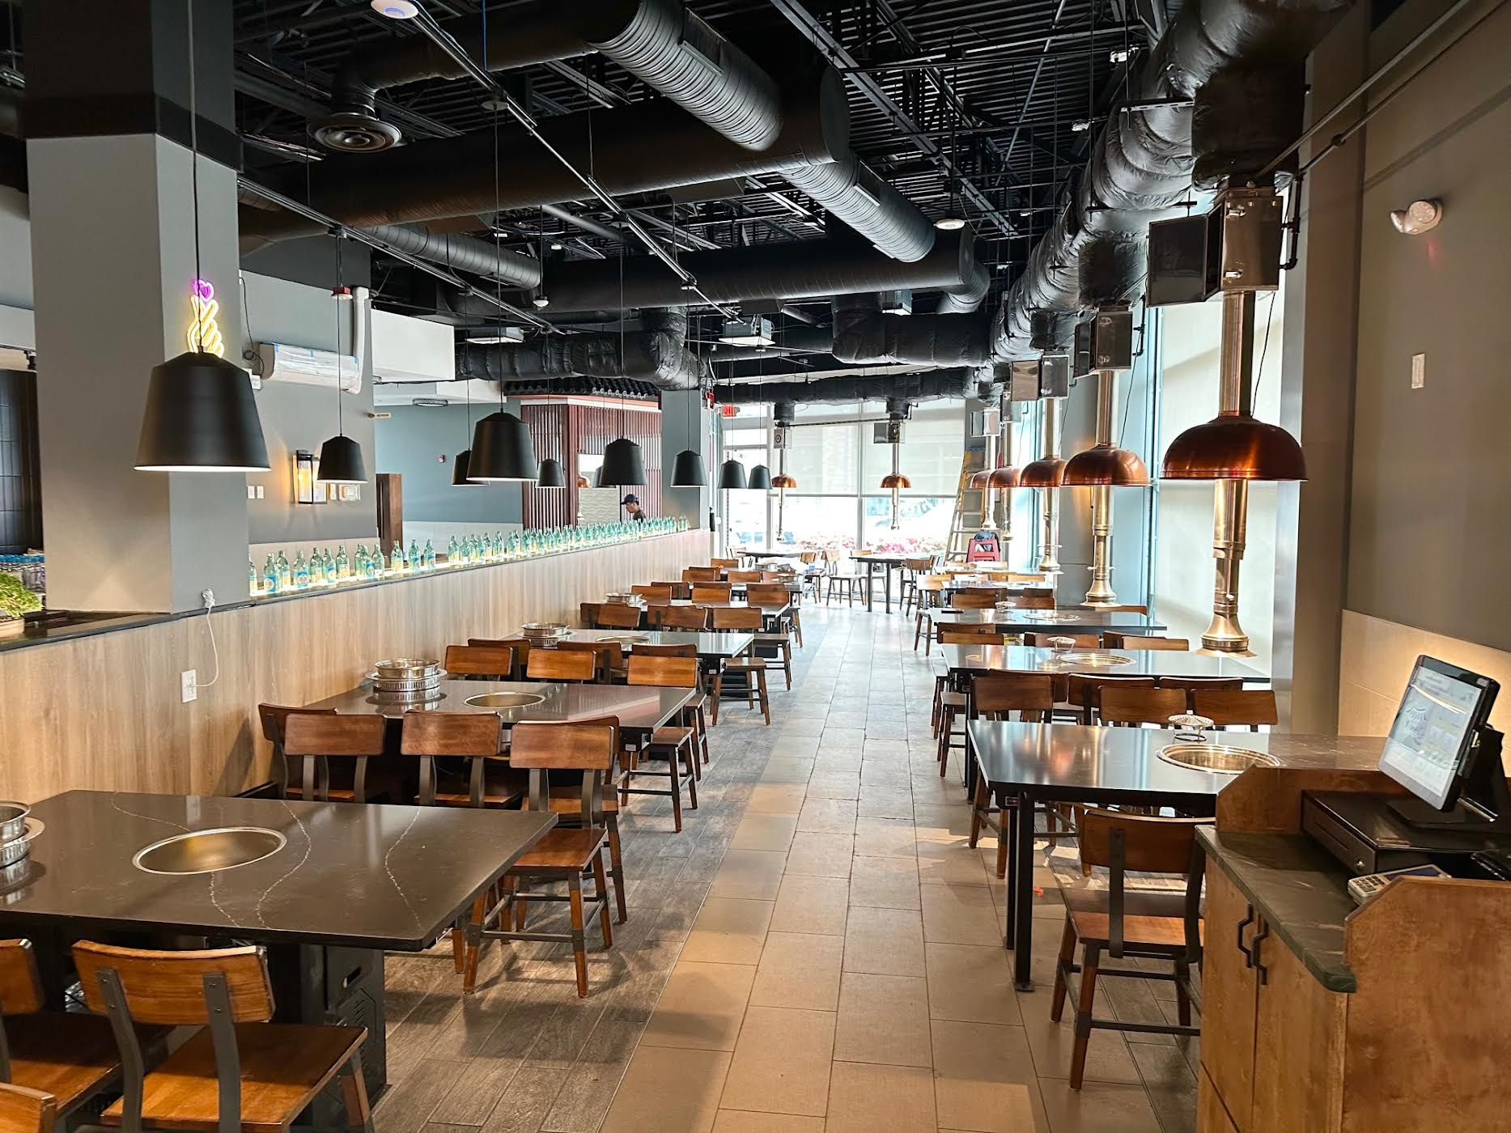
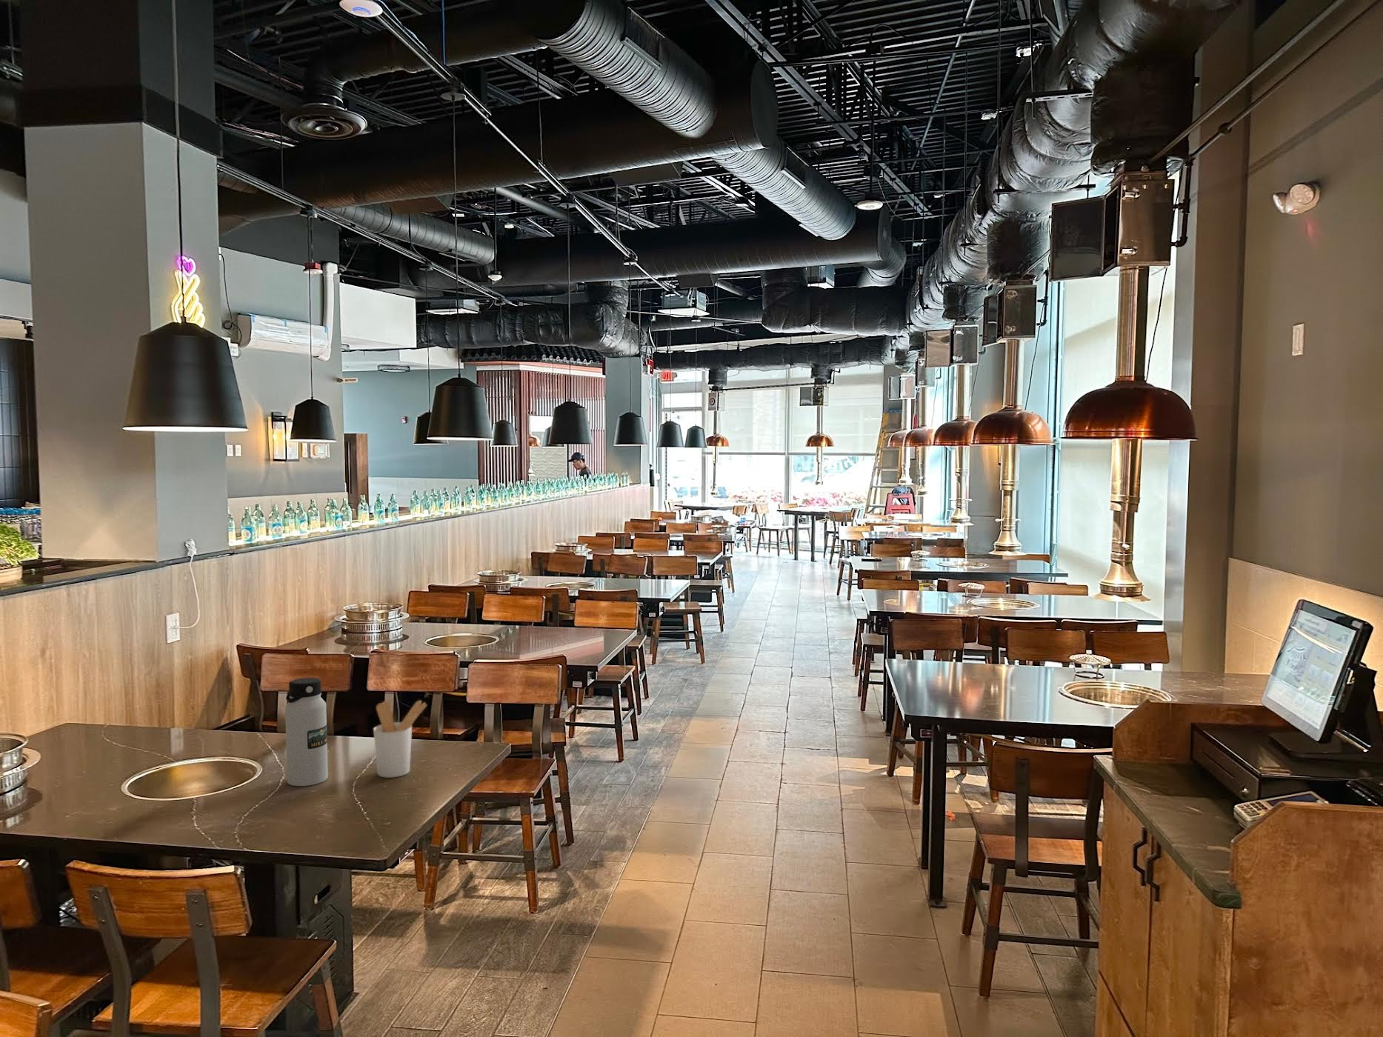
+ water bottle (306, 730)
+ utensil holder (402, 736)
